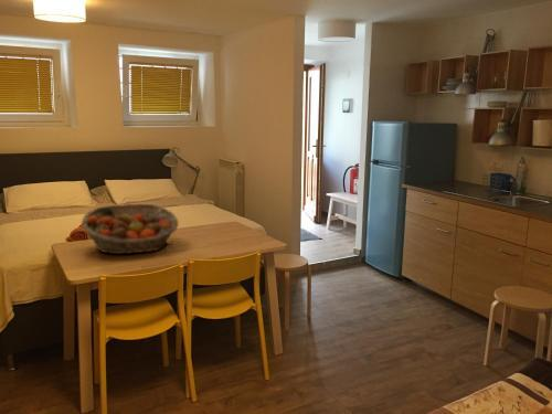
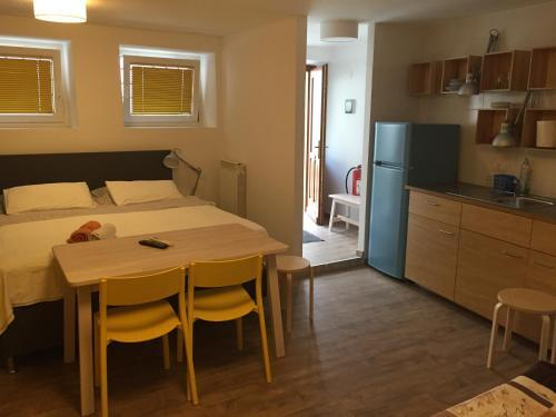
- fruit basket (131, 227)
